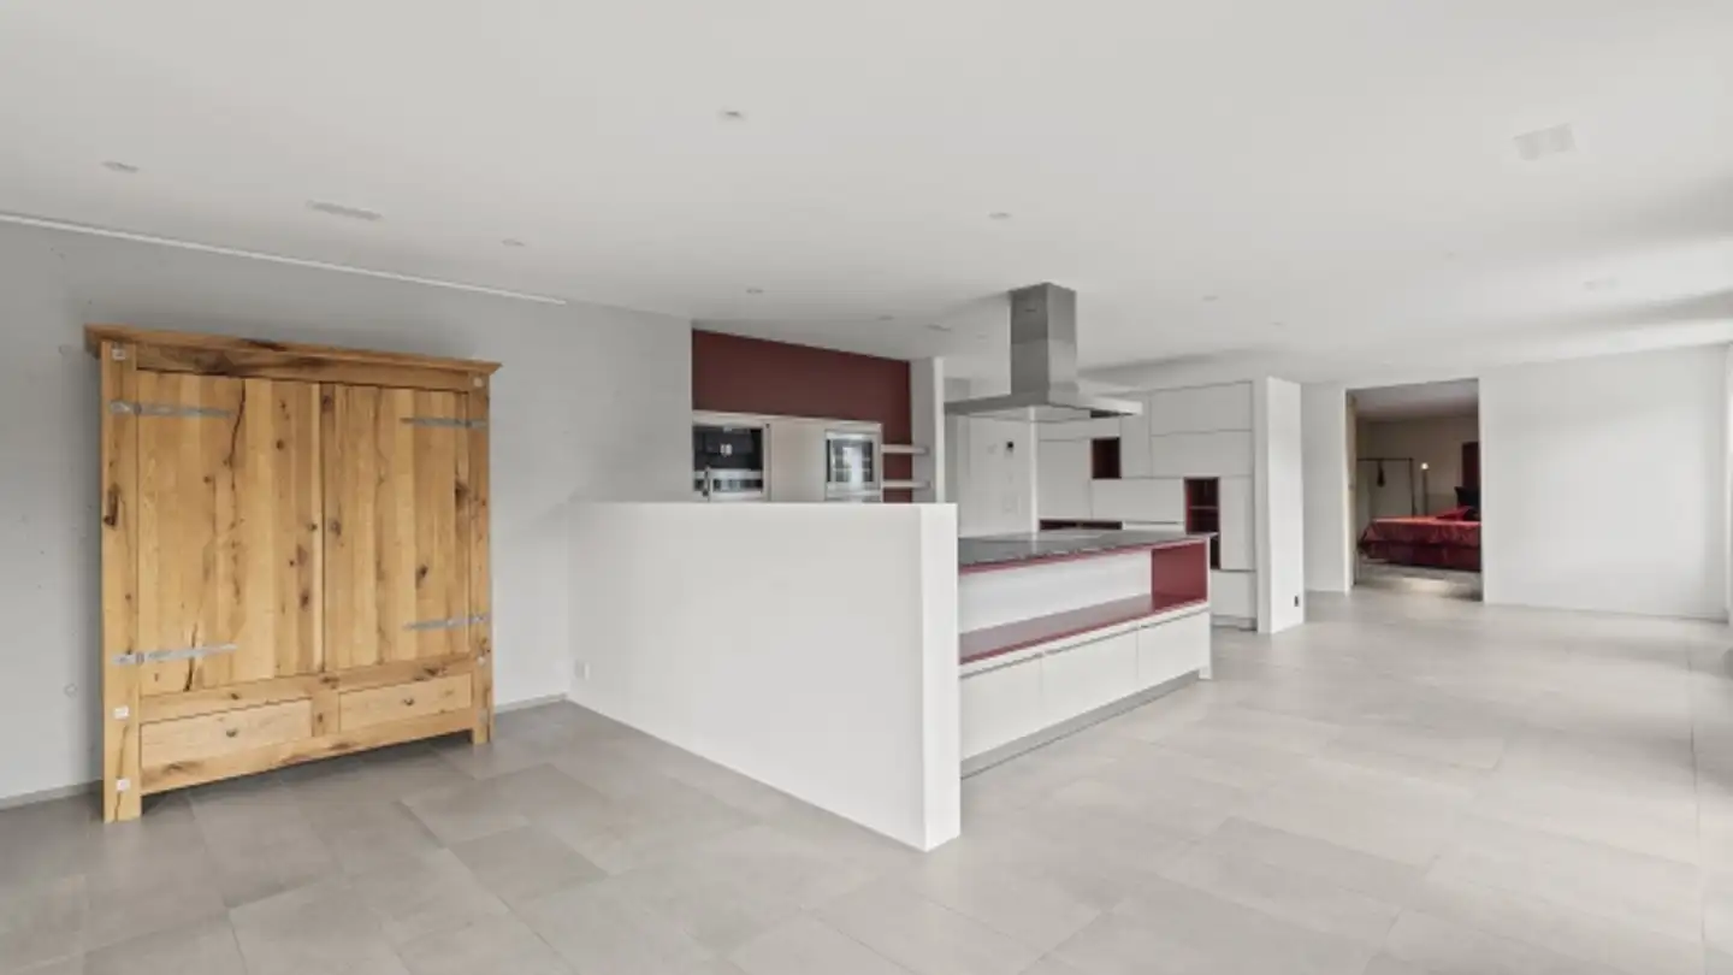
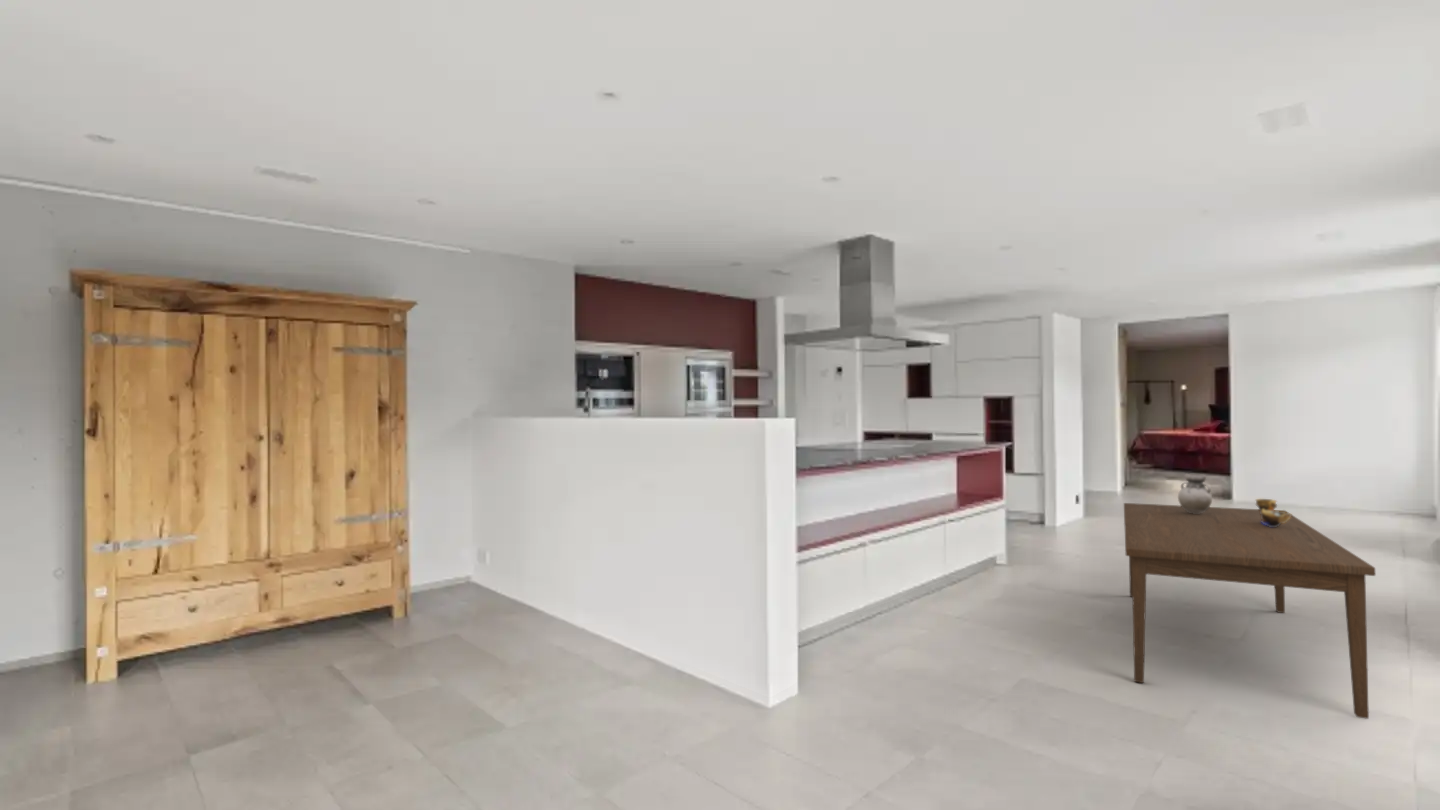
+ vase (1194, 493)
+ decorative bowl (1272, 513)
+ dining table (1218, 580)
